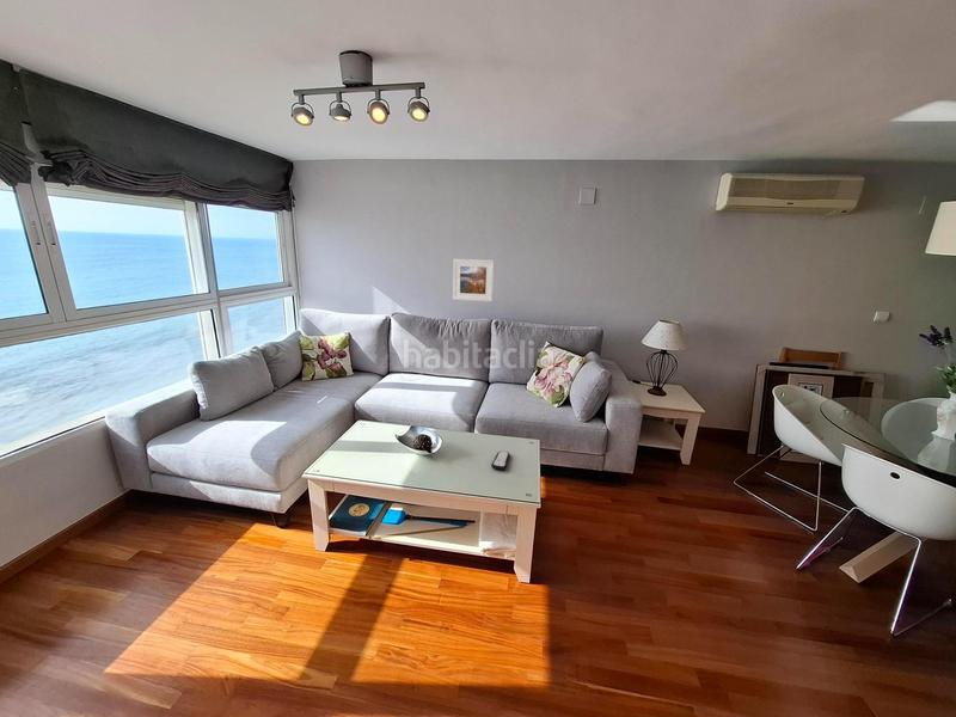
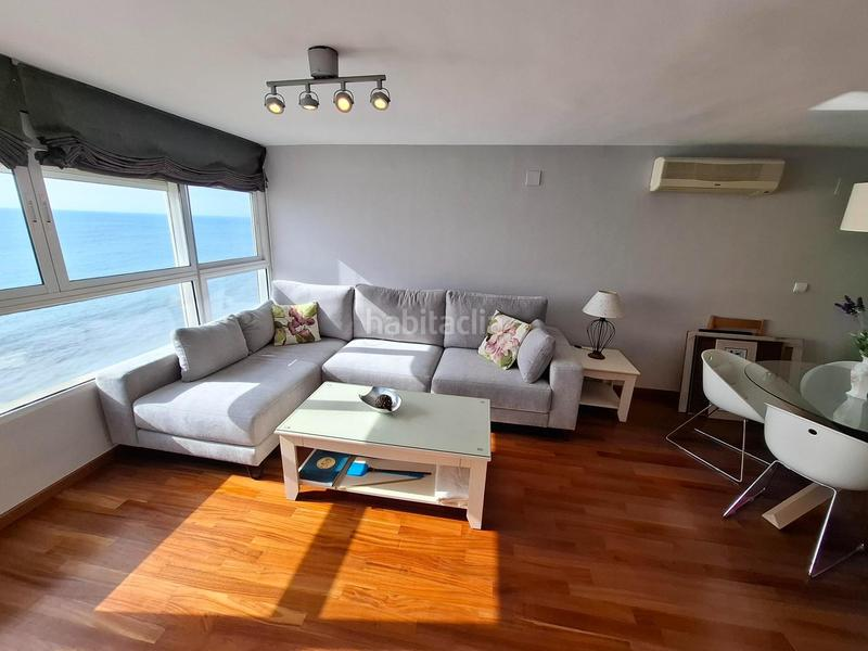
- remote control (501, 459)
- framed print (472, 280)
